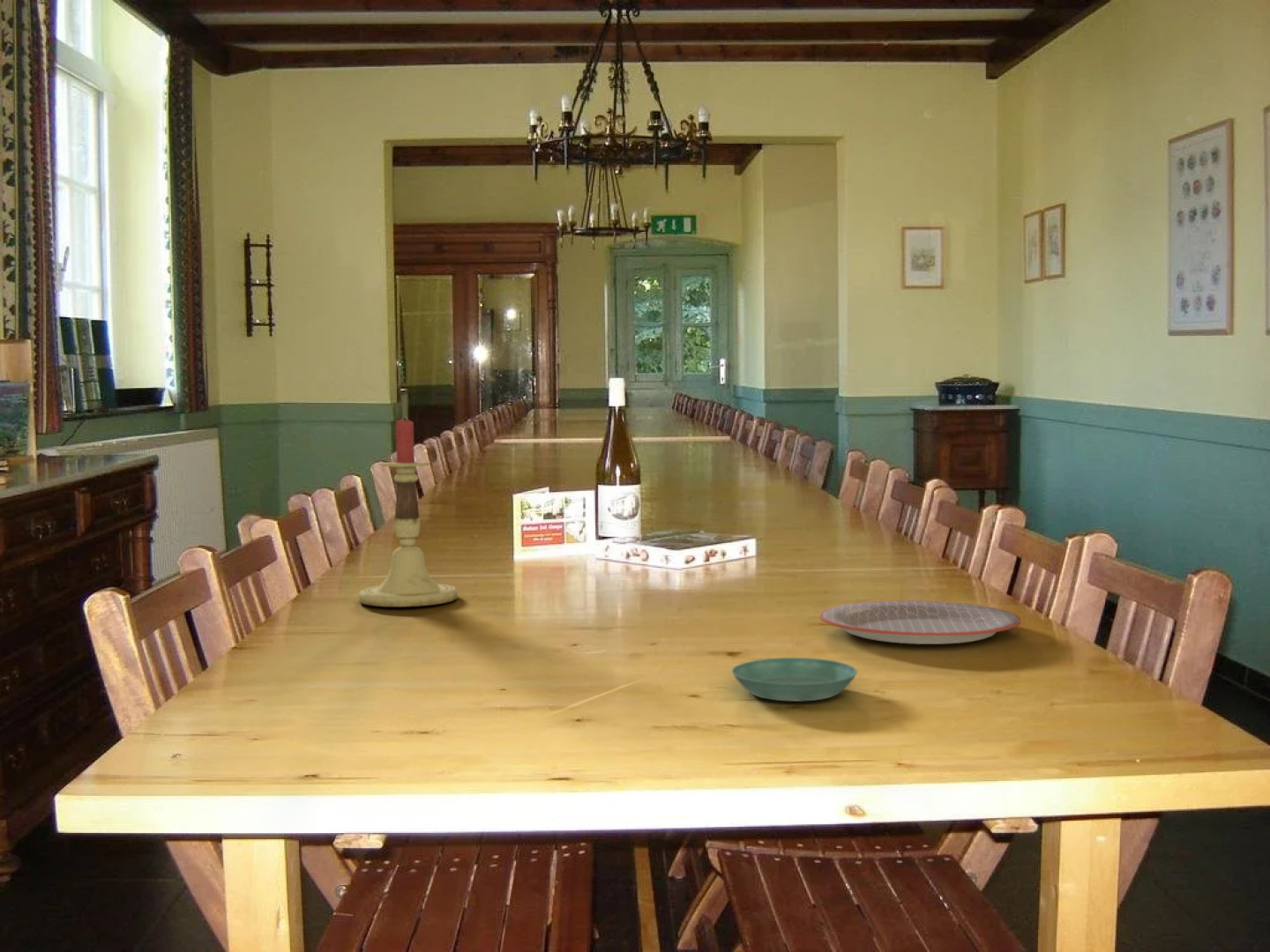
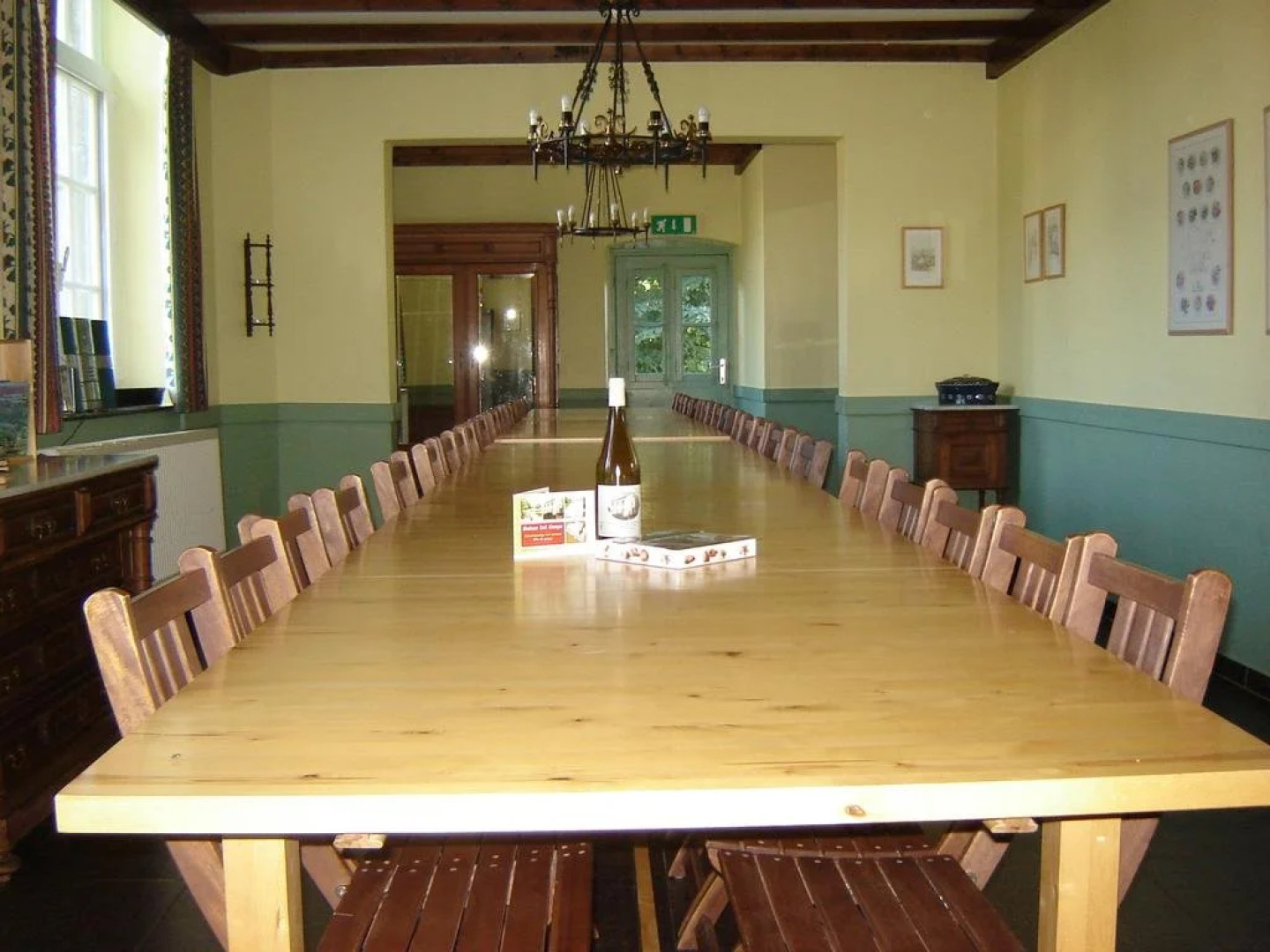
- plate (918, 623)
- candlestick (407, 509)
- saucer (794, 681)
